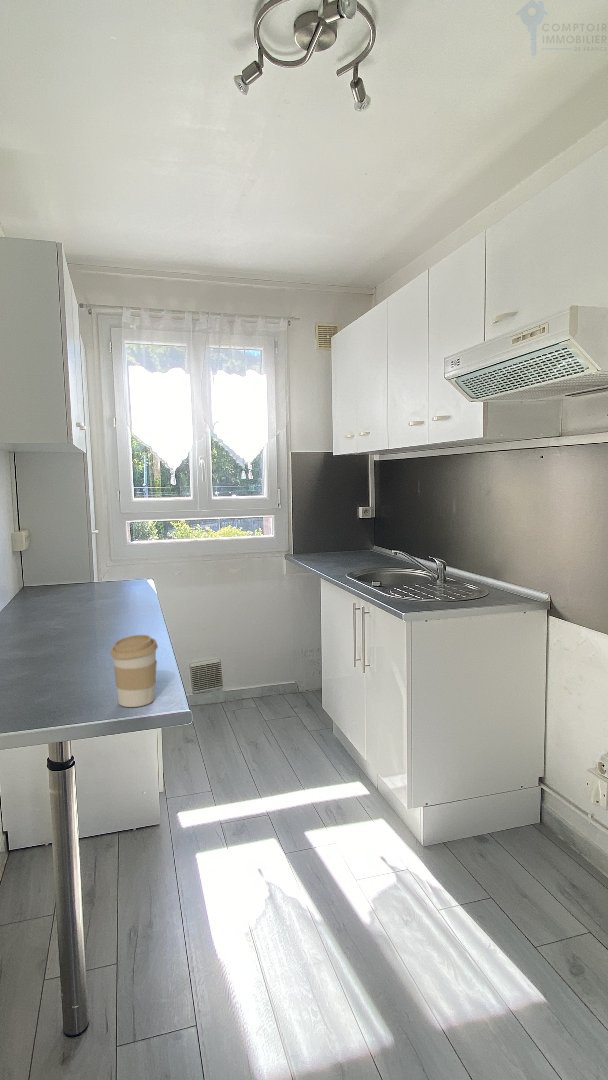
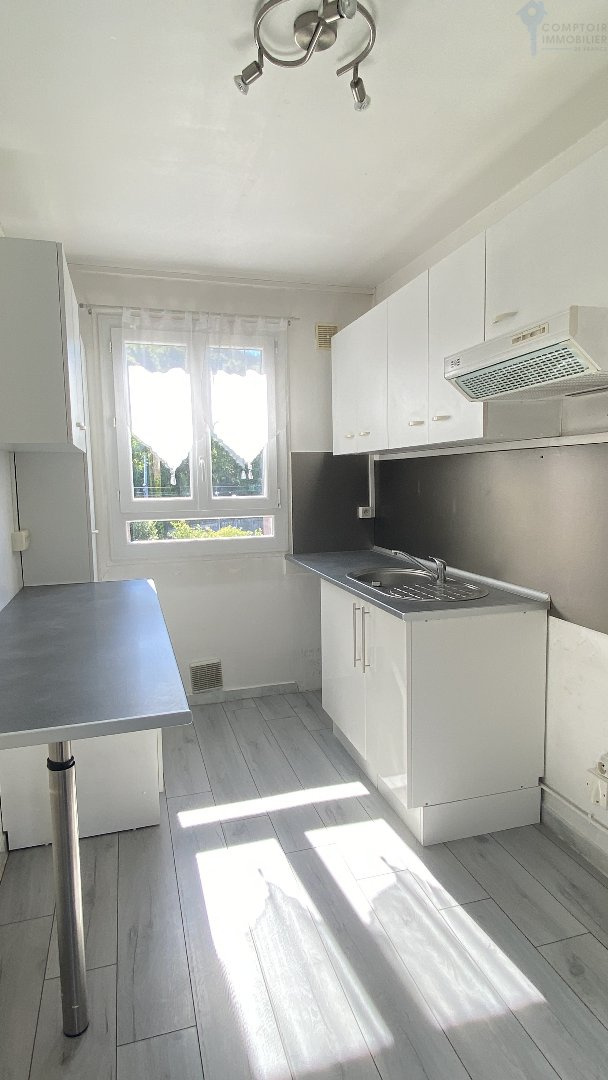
- coffee cup (135, 669)
